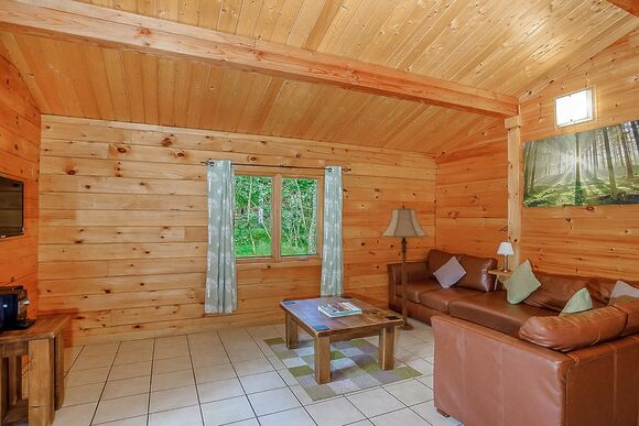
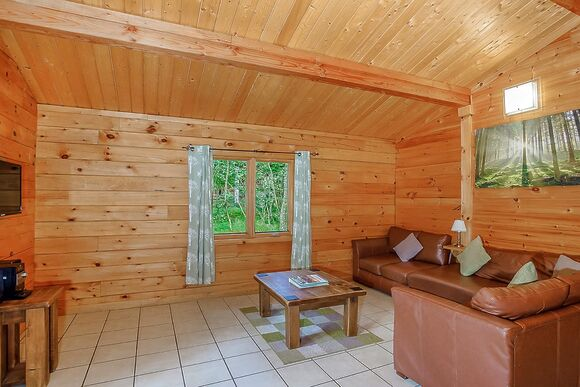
- floor lamp (404, 265)
